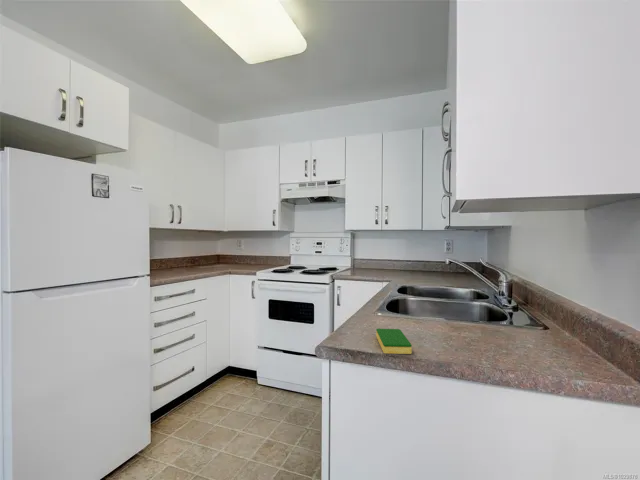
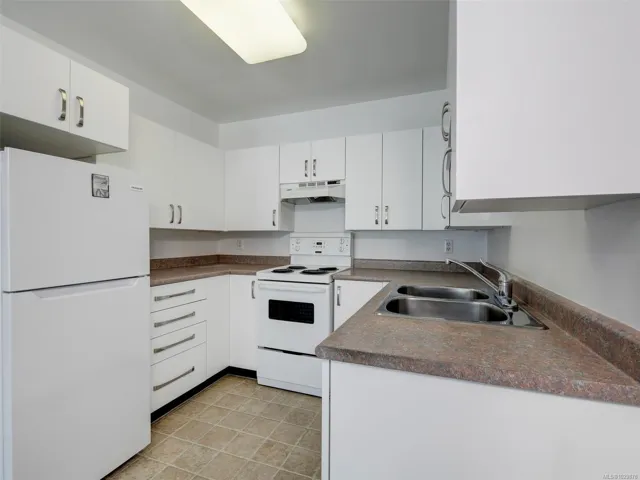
- dish sponge (392, 340)
